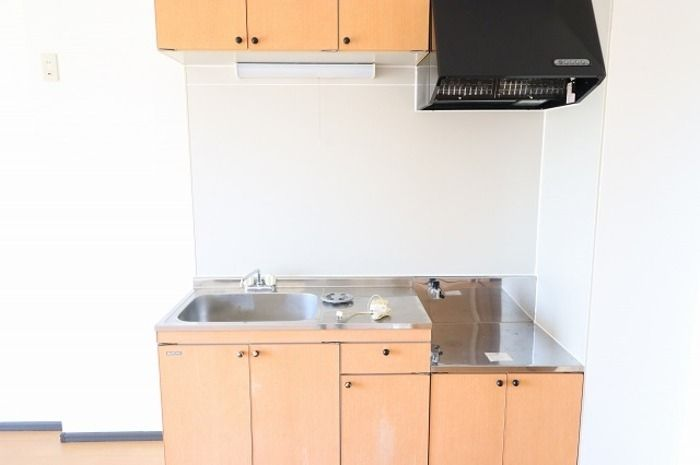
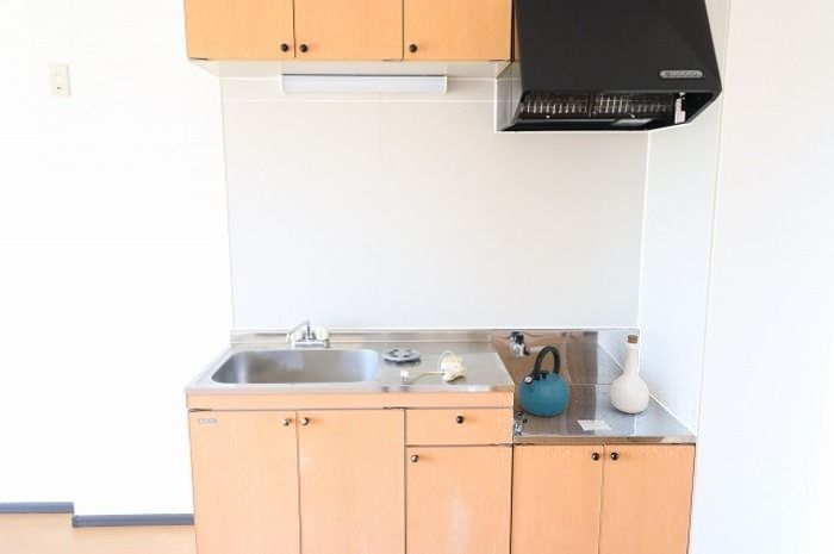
+ bottle (630, 373)
+ kettle (542, 379)
